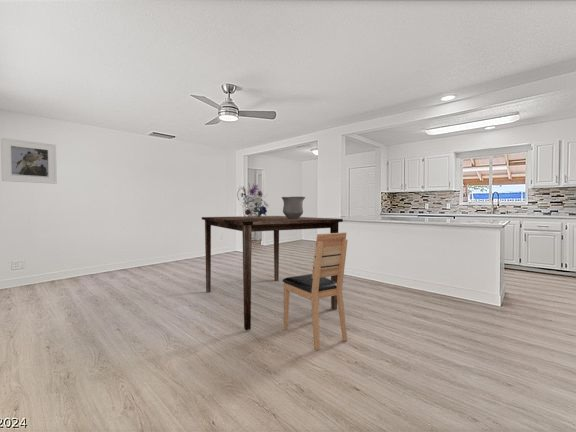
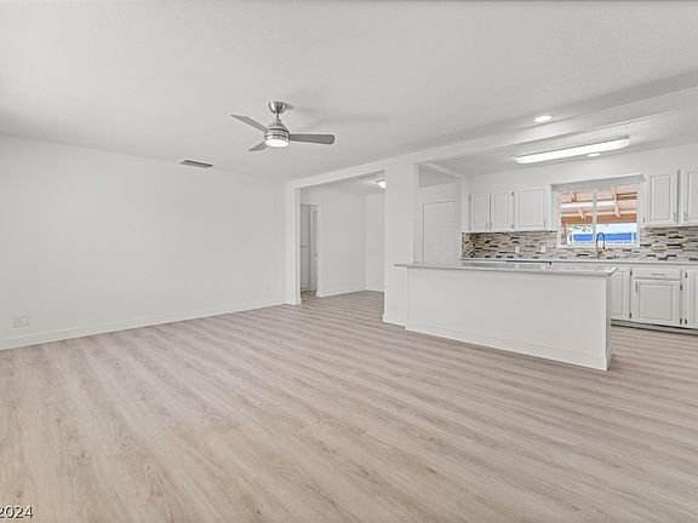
- bouquet (252, 197)
- dining table (274, 258)
- ceramic pot (293, 207)
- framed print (30, 162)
- chair (315, 283)
